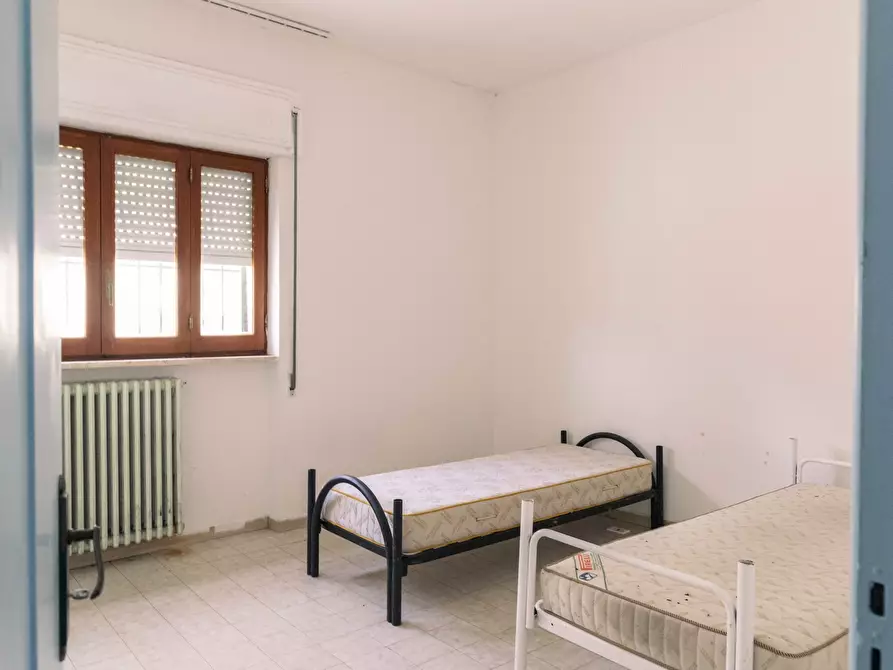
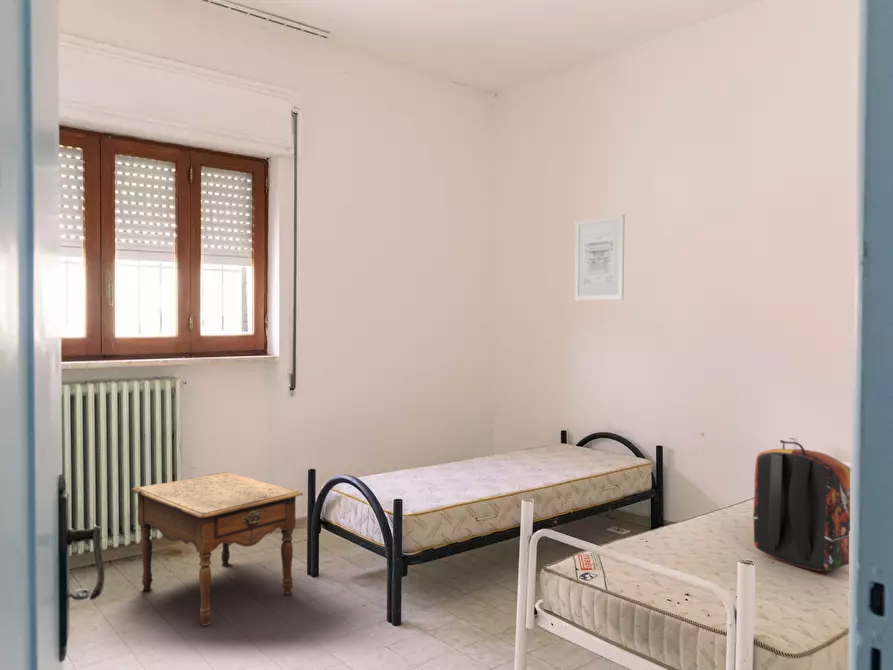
+ wall art (598, 259)
+ side table (216, 540)
+ backpack (801, 500)
